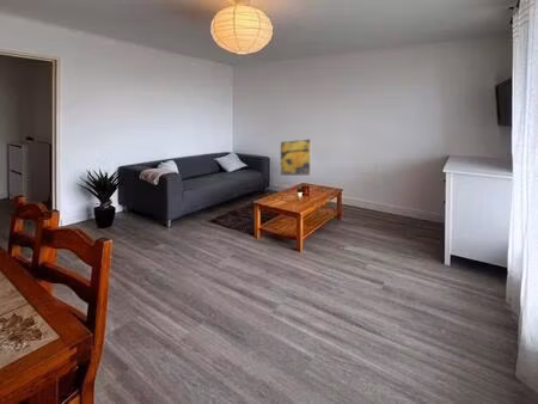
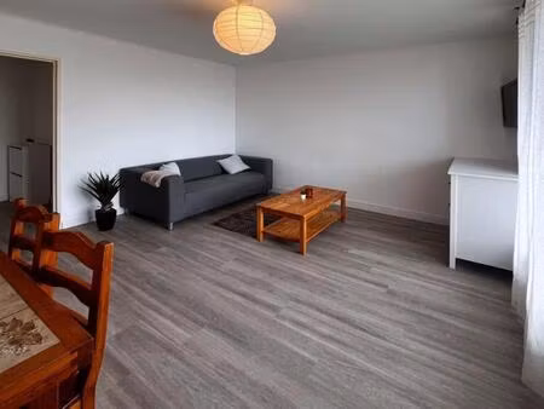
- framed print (295, 158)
